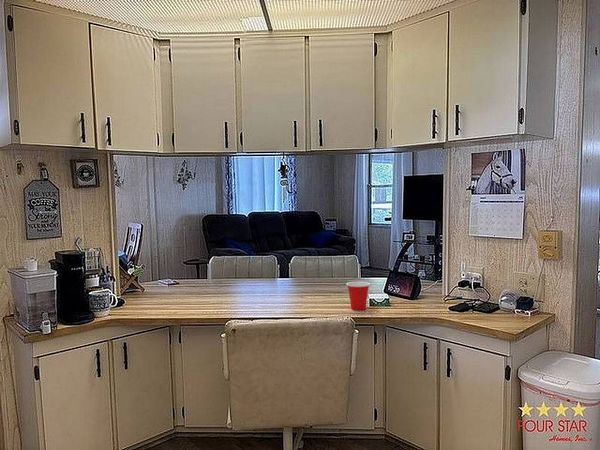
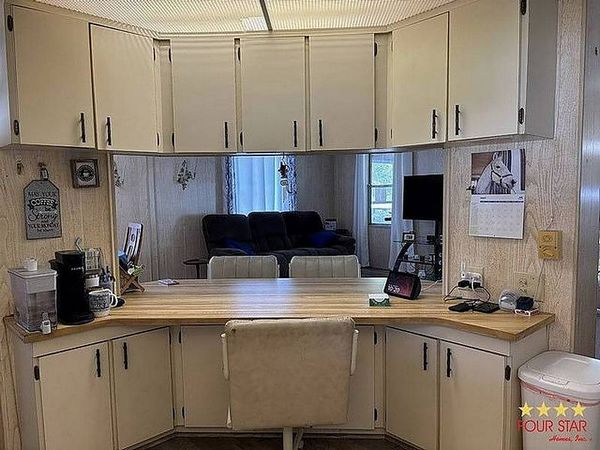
- cup (358, 295)
